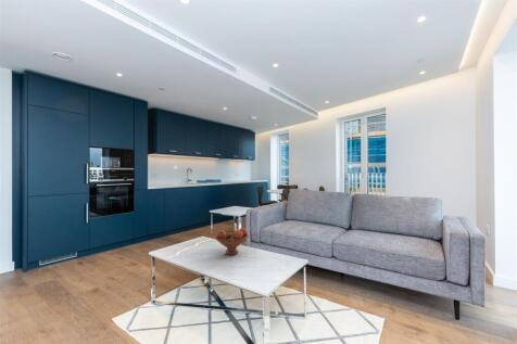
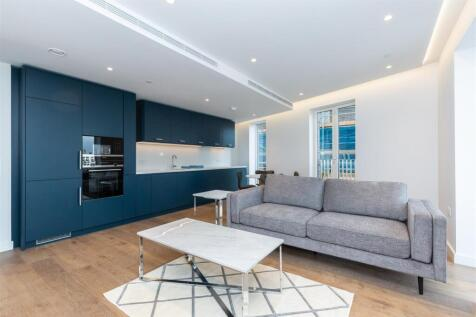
- fruit bowl (231, 240)
